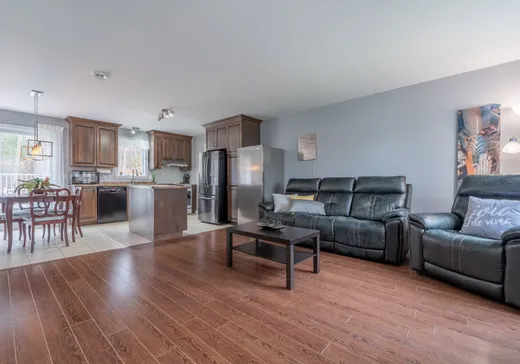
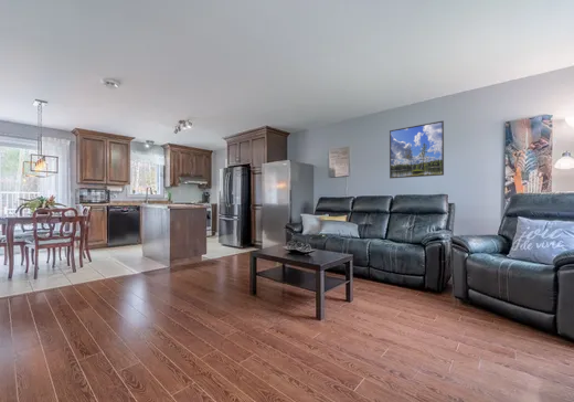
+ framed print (414, 151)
